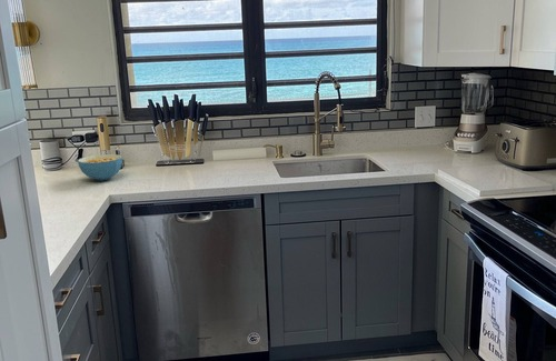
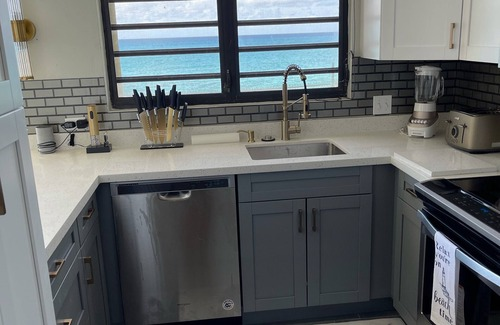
- cereal bowl (101, 168)
